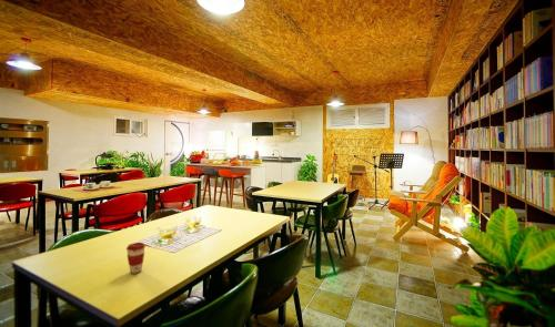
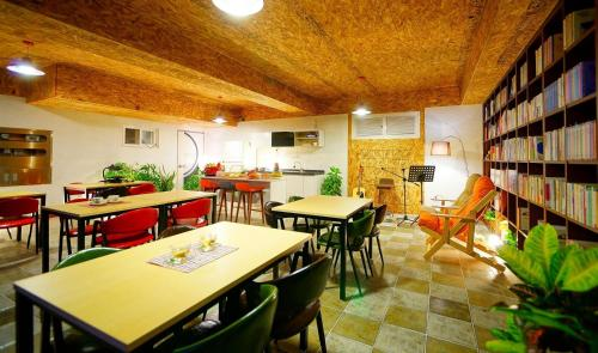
- coffee cup (135, 257)
